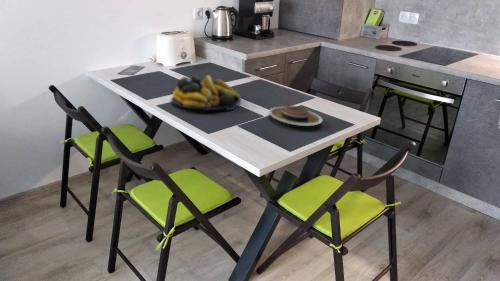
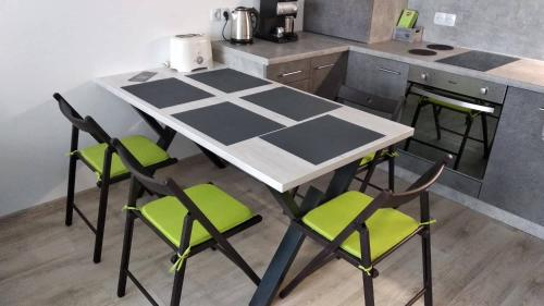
- plate (295, 114)
- fruit bowl (205, 89)
